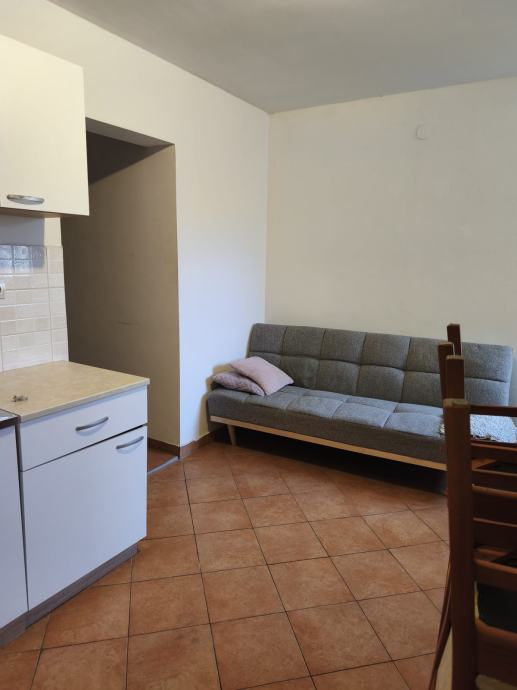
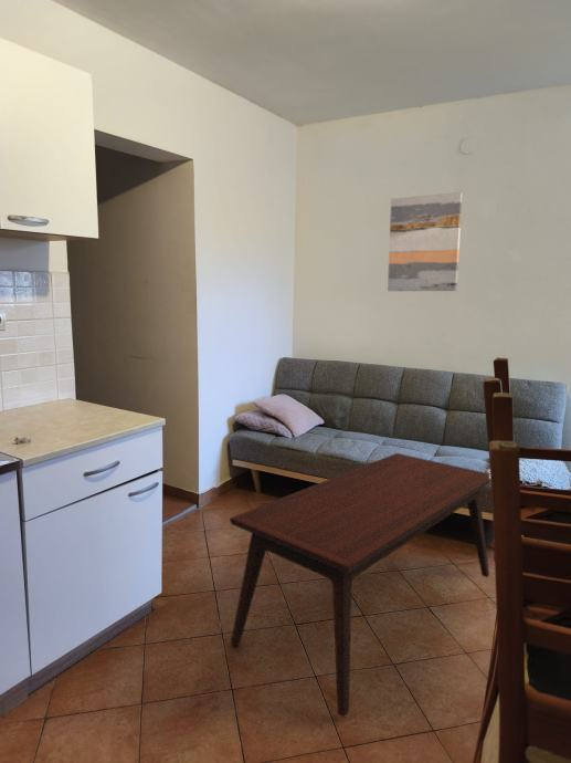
+ wall art (423, 243)
+ coffee table (377, 551)
